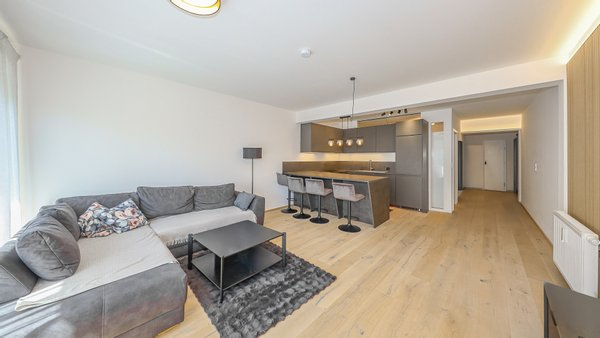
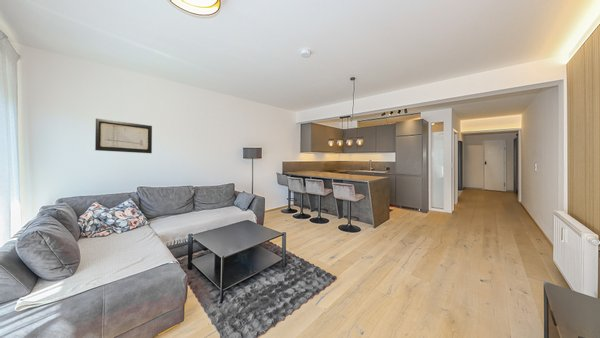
+ wall art (125, 137)
